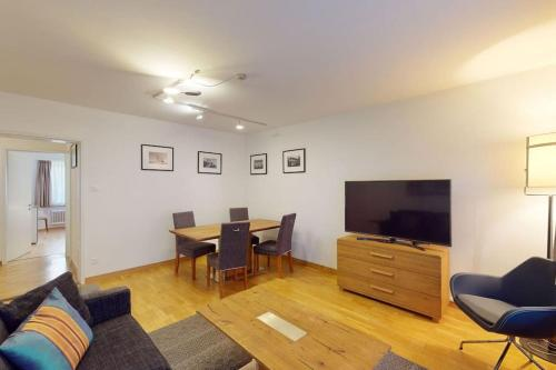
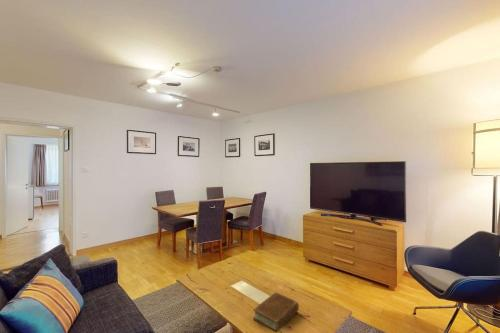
+ book (276, 310)
